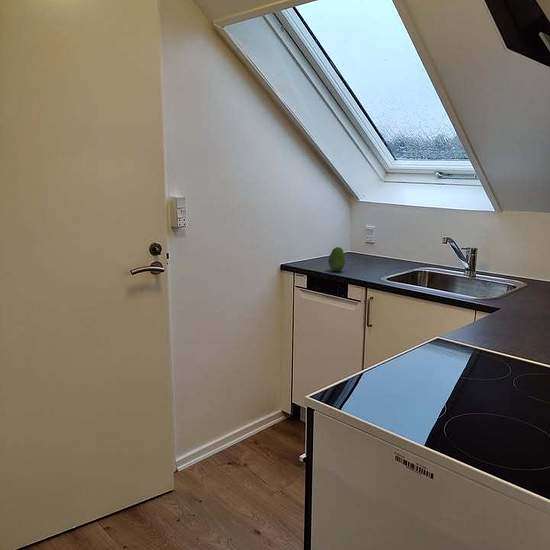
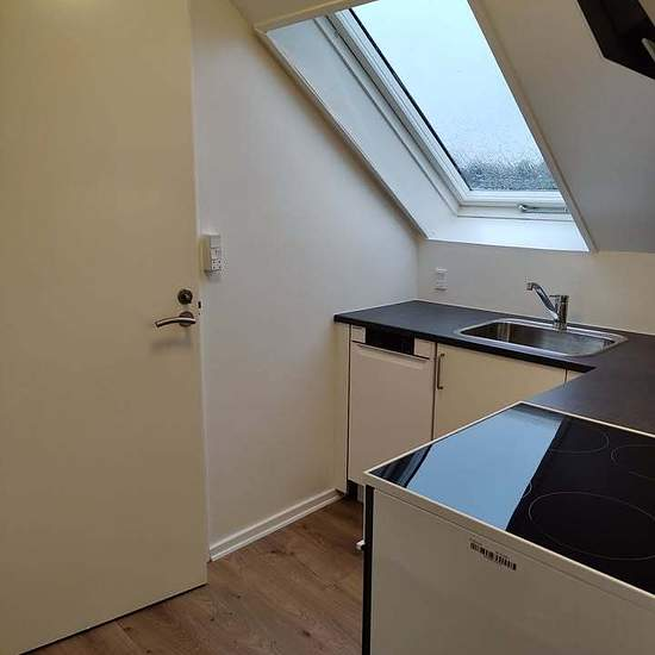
- fruit (336, 259)
